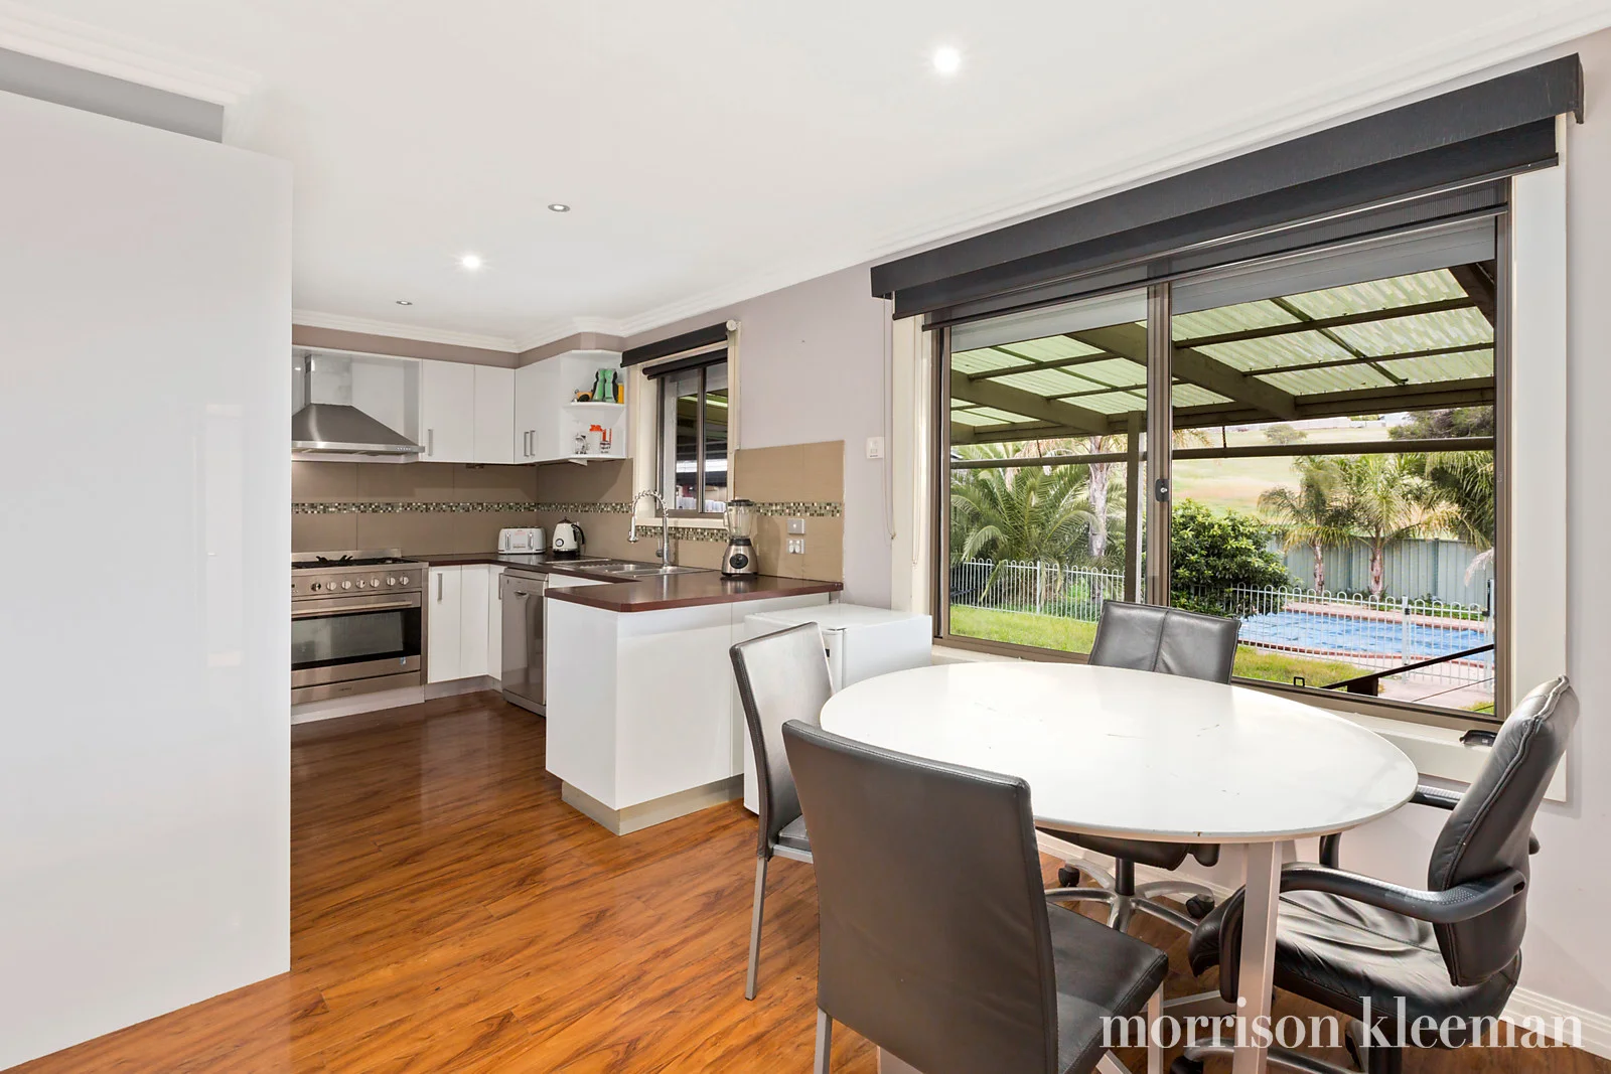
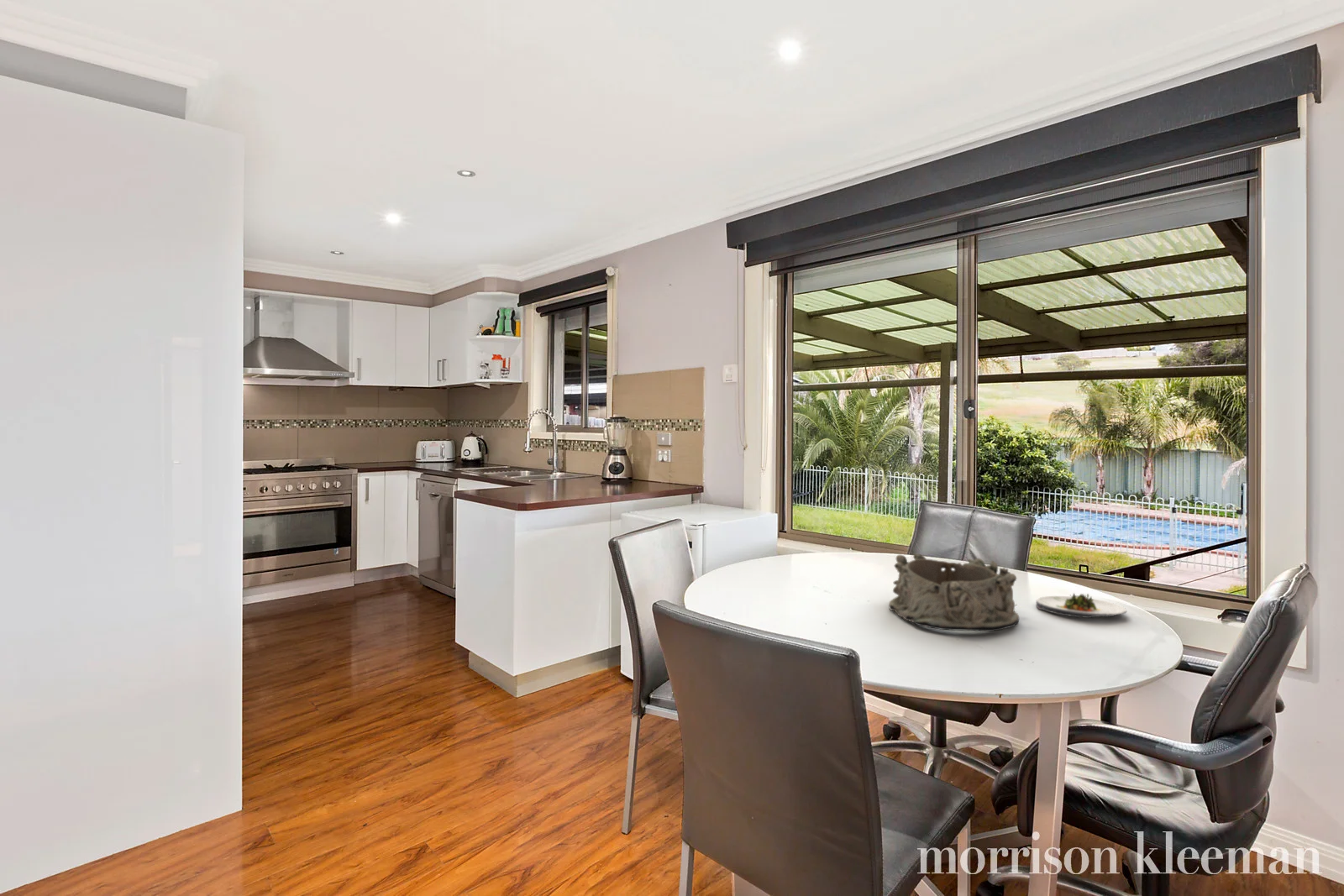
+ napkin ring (951, 588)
+ salad plate (1079, 601)
